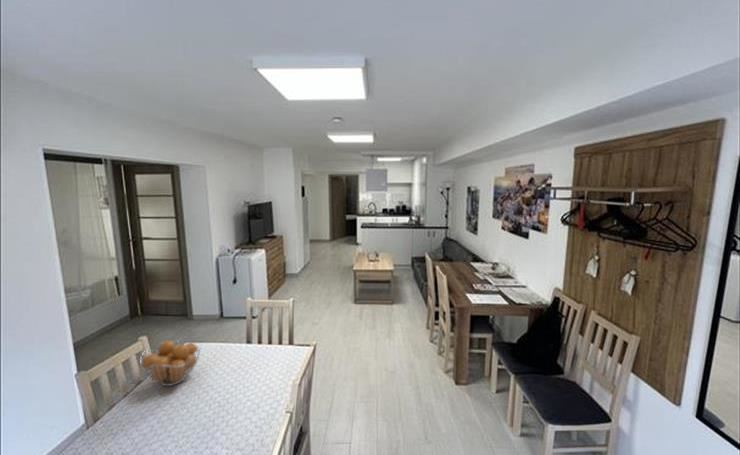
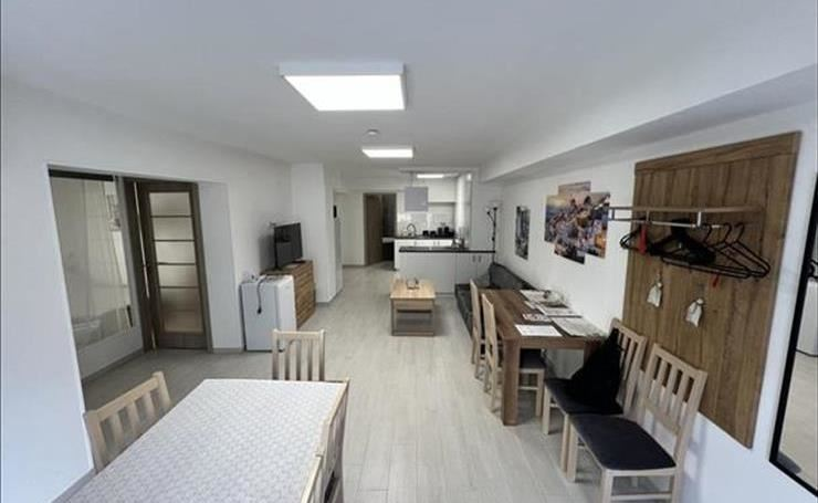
- fruit basket (172, 361)
